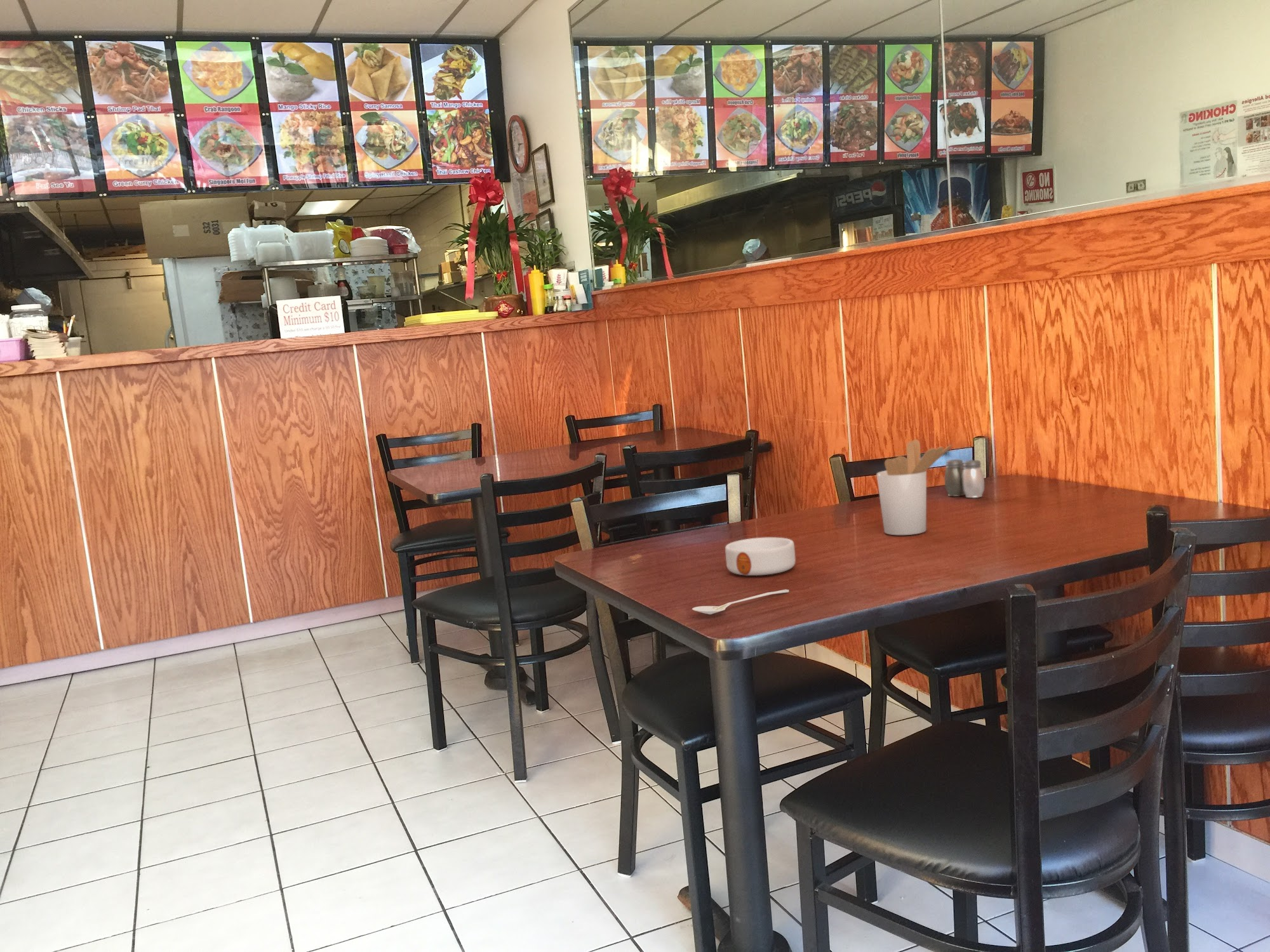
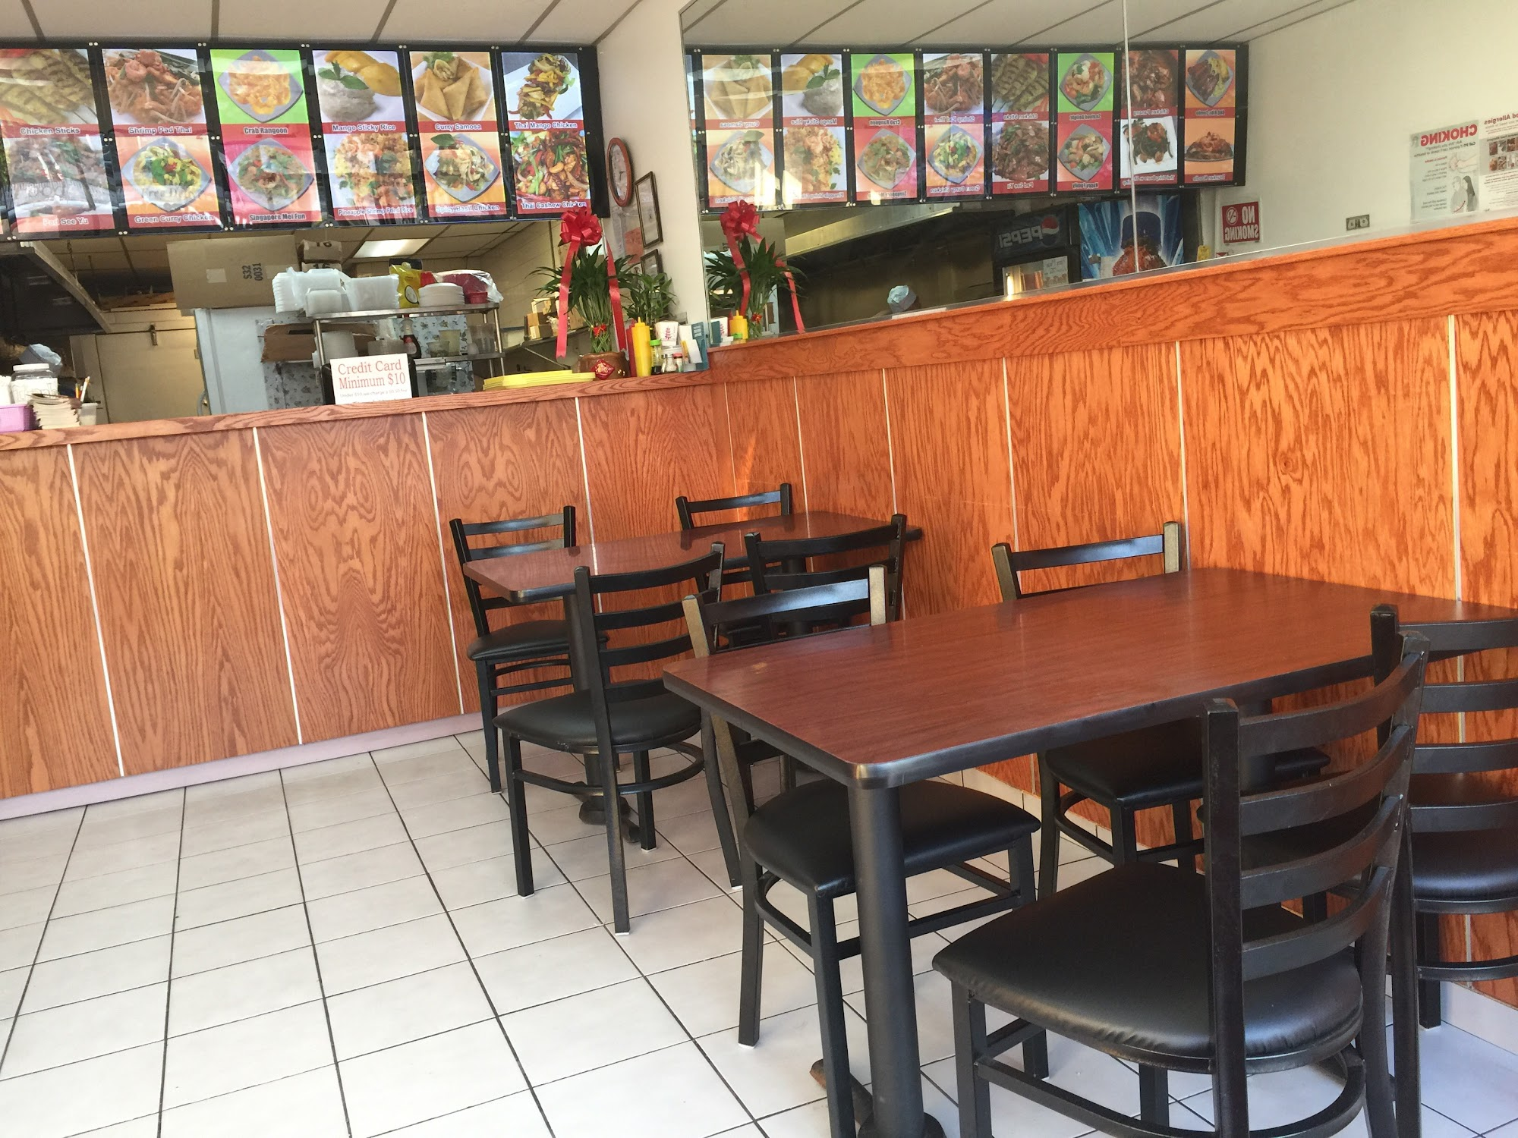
- soup bowl (756, 555)
- salt and pepper shaker (963, 477)
- stirrer (742, 600)
- utensil holder (914, 487)
